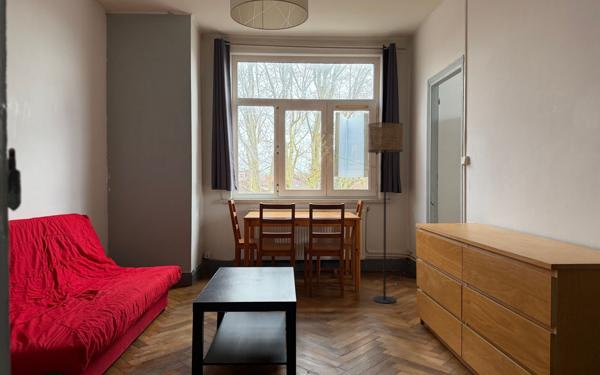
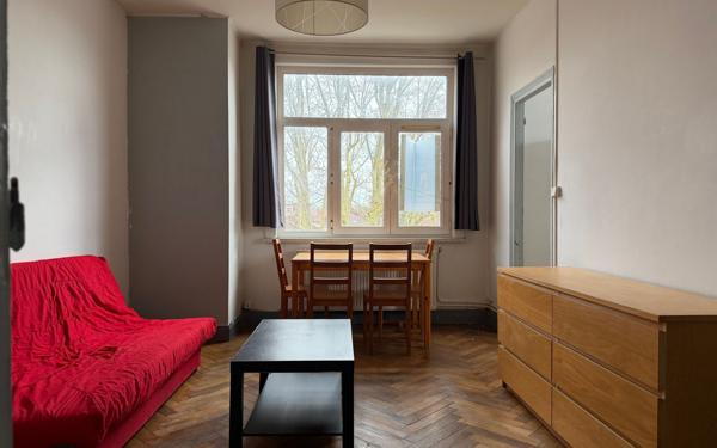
- floor lamp (384, 212)
